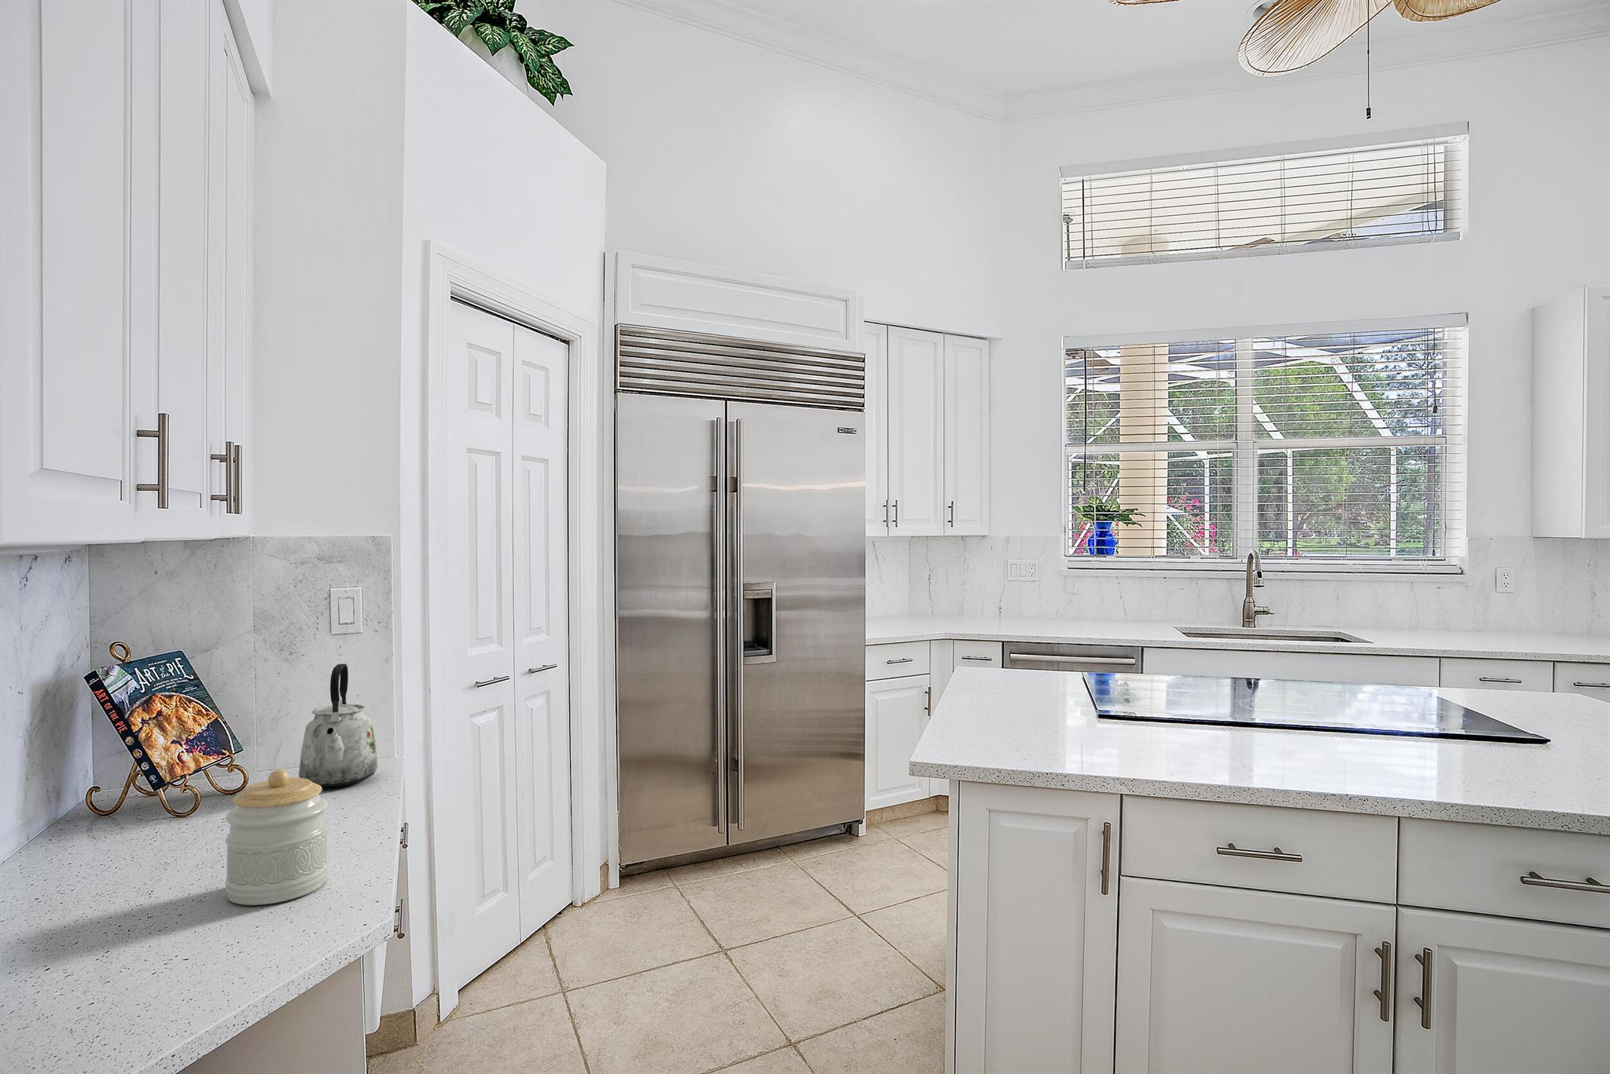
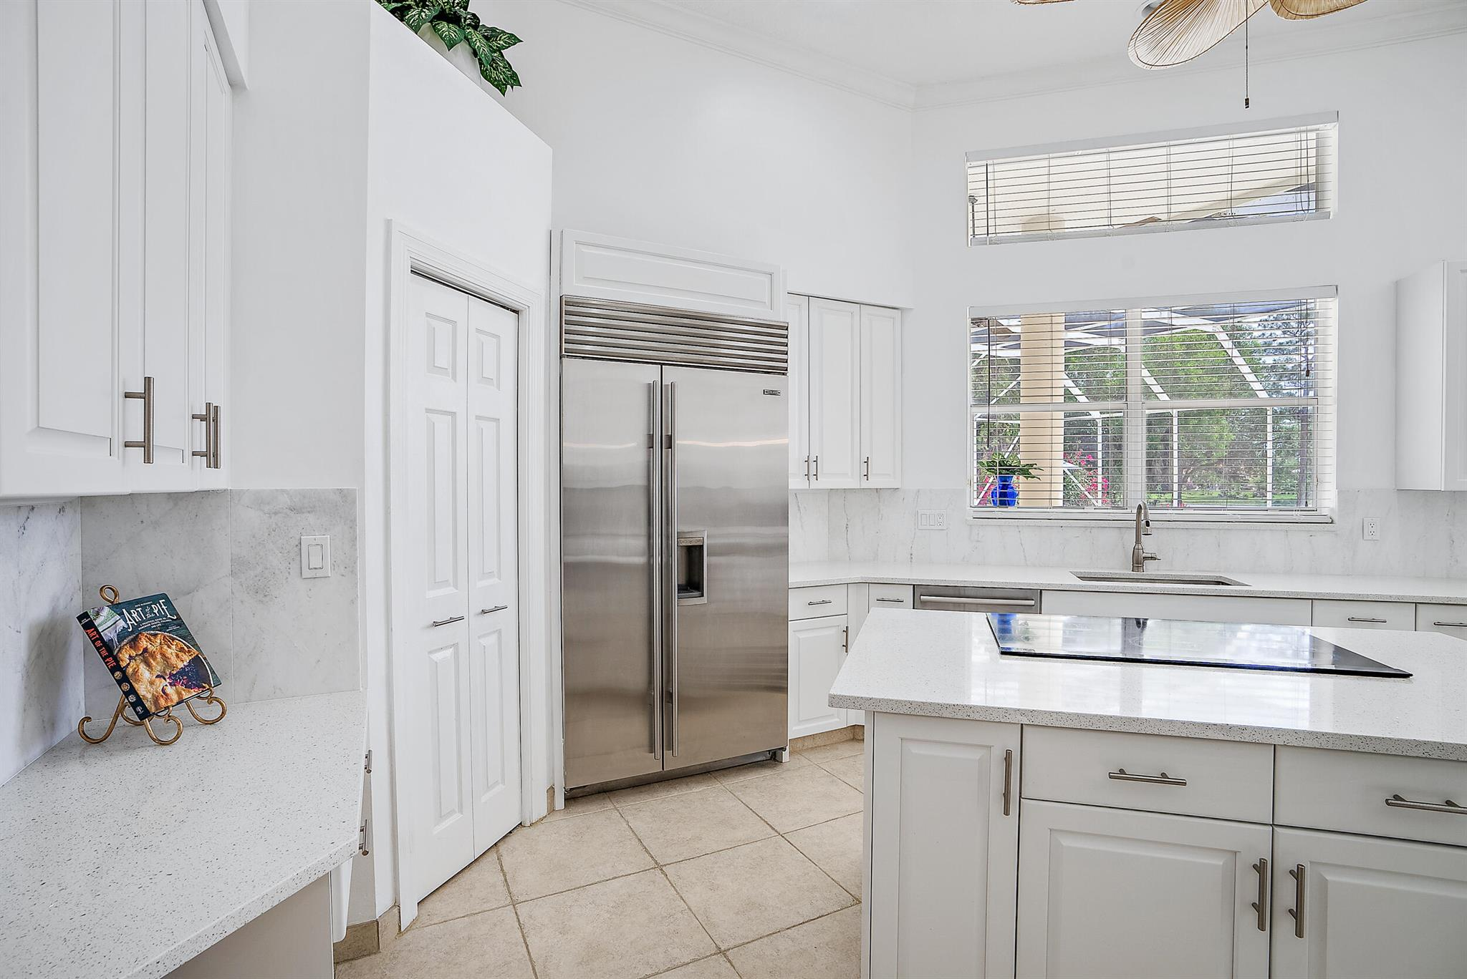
- kettle (336, 726)
- jar (277, 829)
